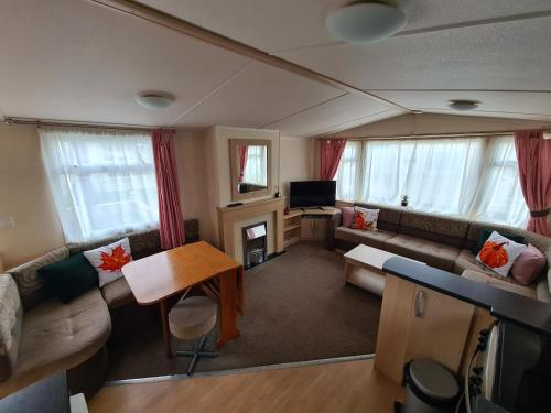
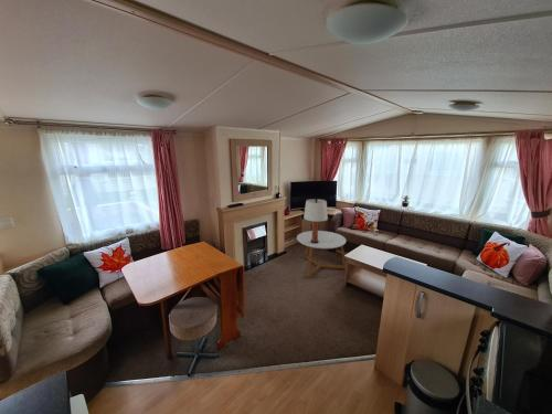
+ coffee table (321, 247)
+ lamp (315, 221)
